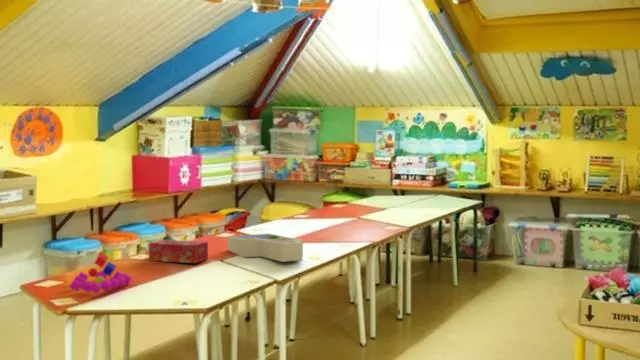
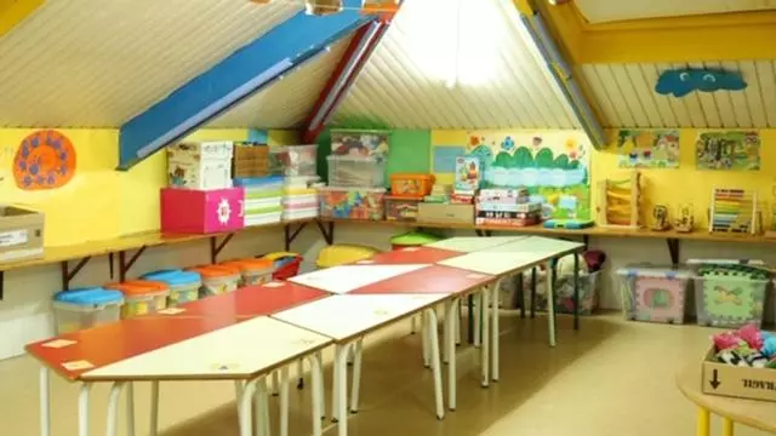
- tissue box (178, 251)
- desk organizer (268, 247)
- toy blocks (96, 269)
